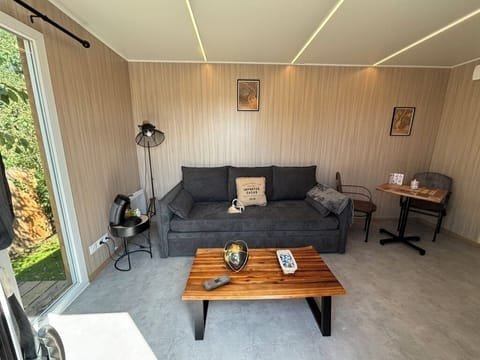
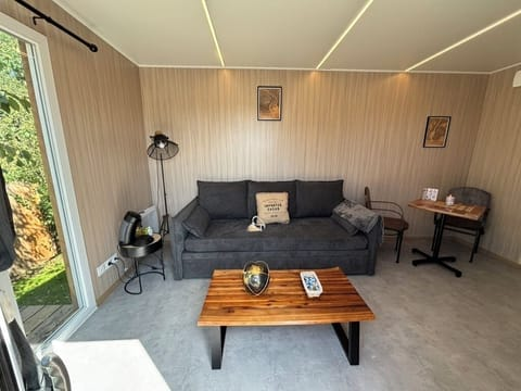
- remote control (217, 282)
